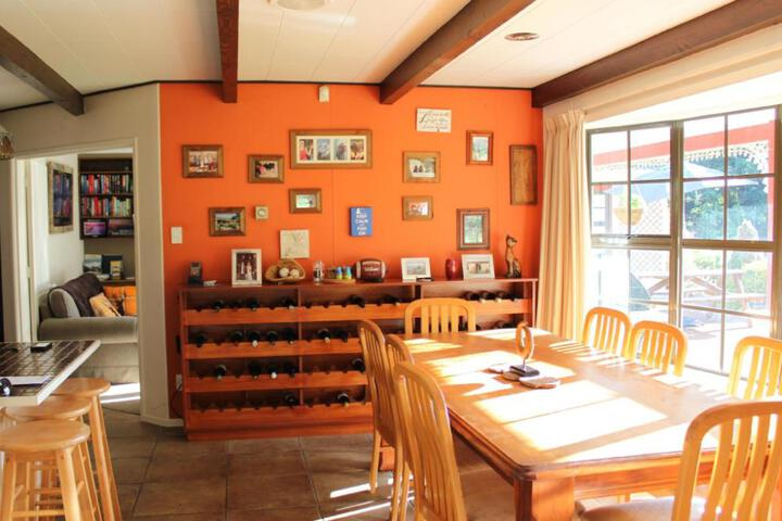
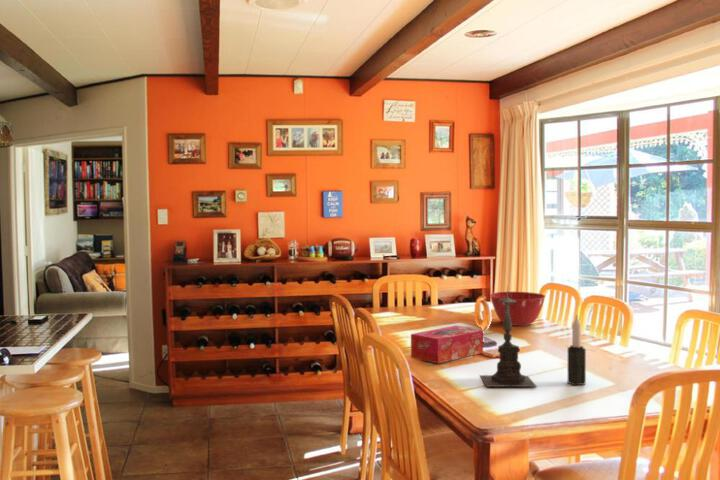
+ mixing bowl (517, 309)
+ candle (576, 348)
+ tissue box (447, 343)
+ candle holder (507, 333)
